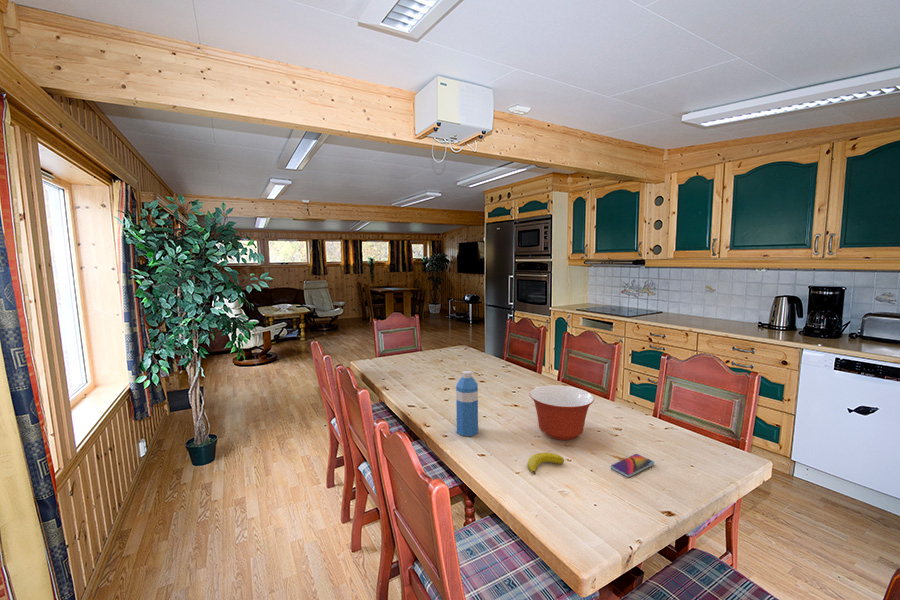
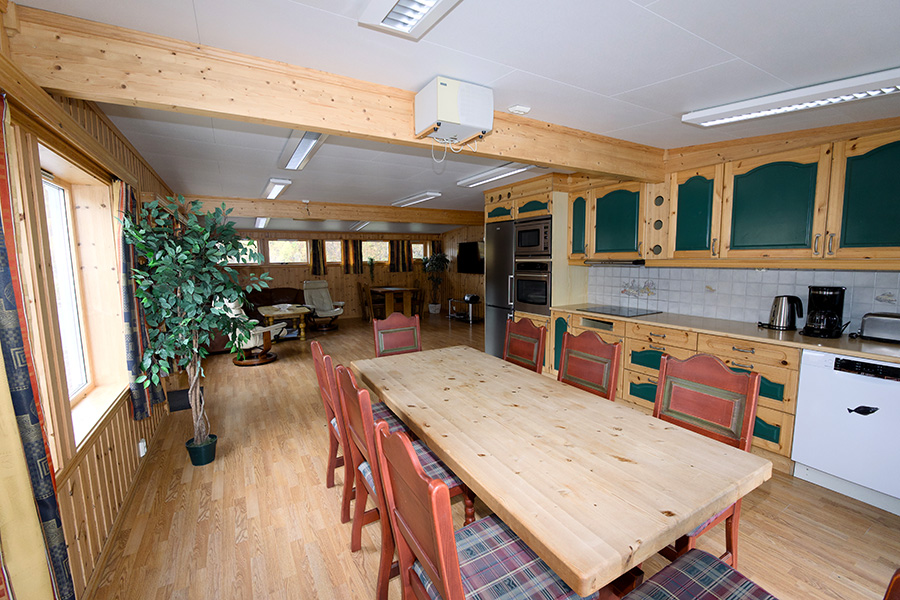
- water bottle (467, 401)
- banana (543, 461)
- smartphone (632, 464)
- mixing bowl (560, 414)
